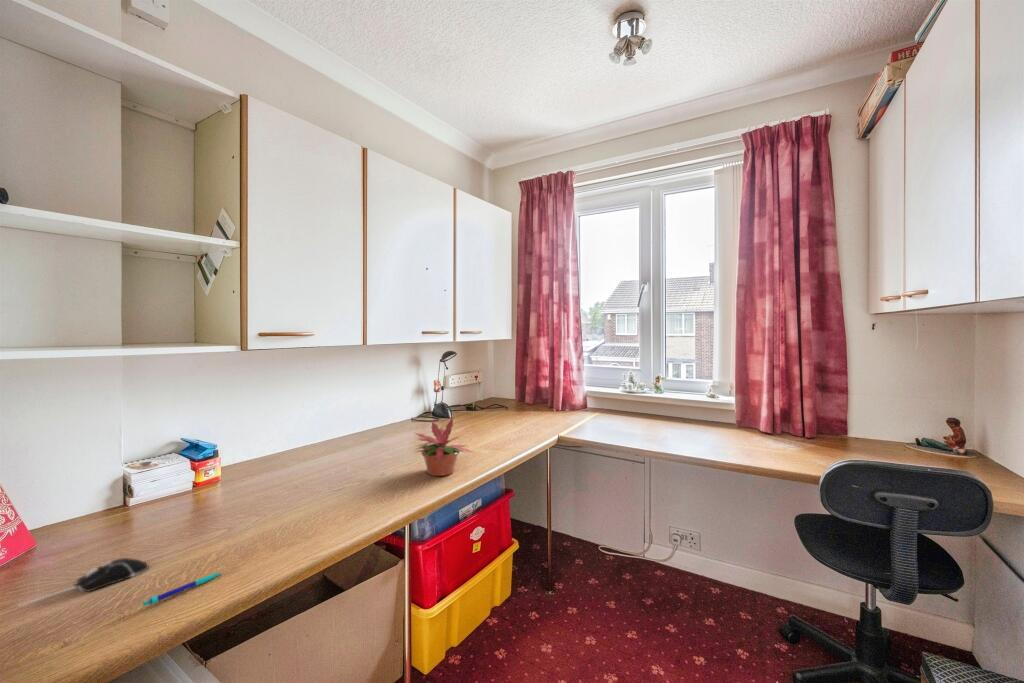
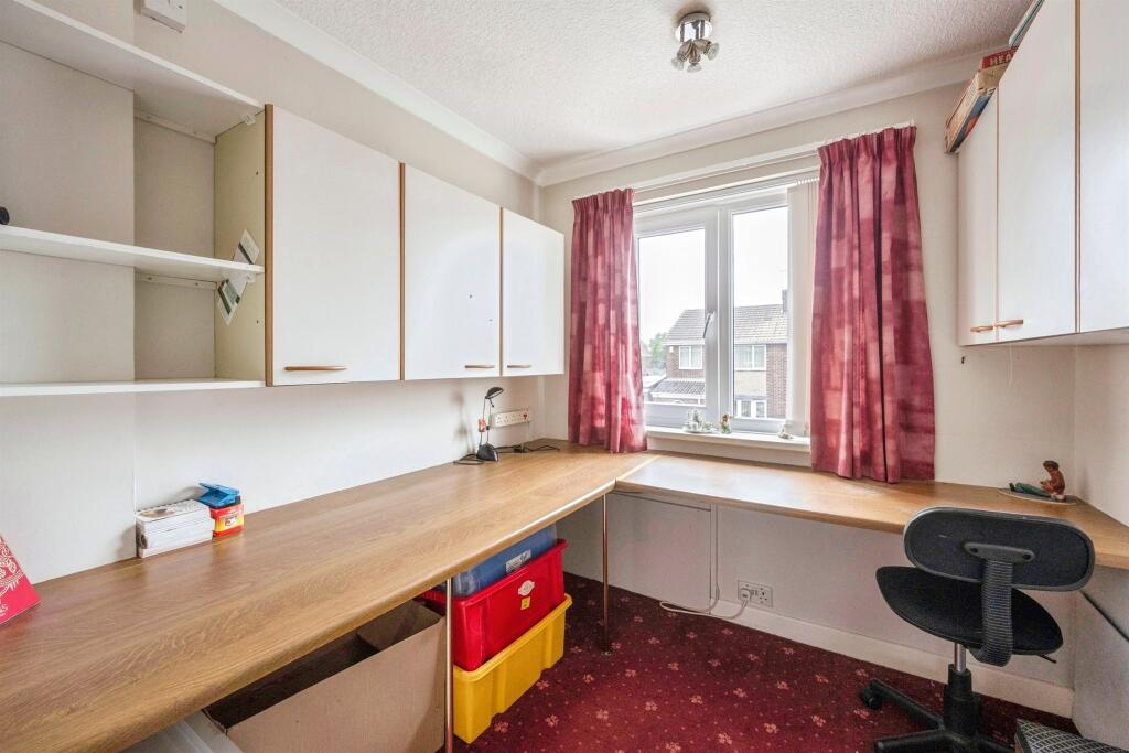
- potted plant (441, 443)
- pen (186, 586)
- computer mouse (88, 577)
